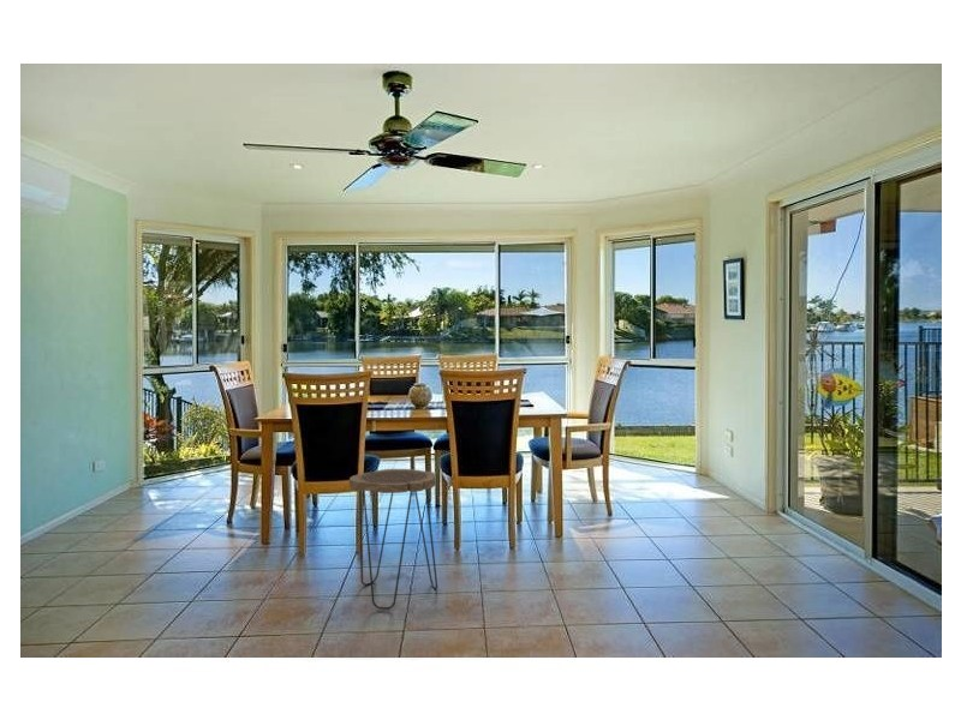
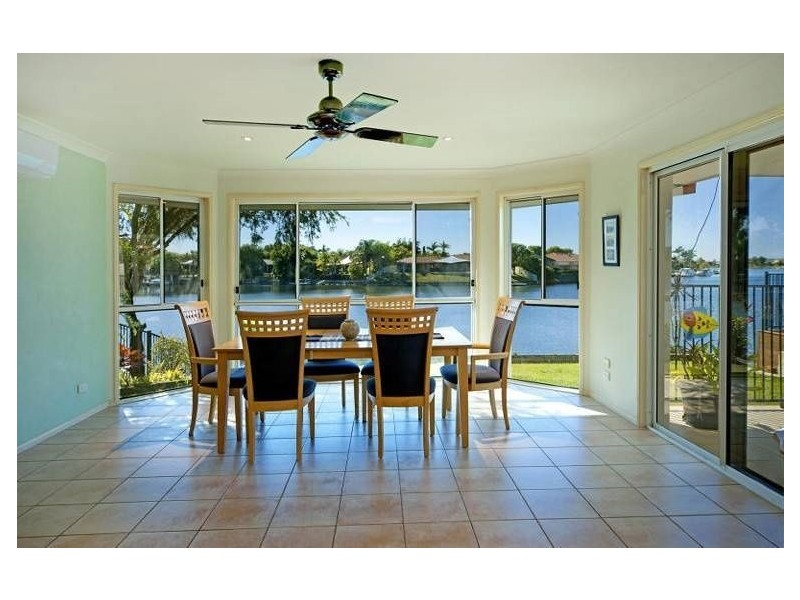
- side table (386, 530)
